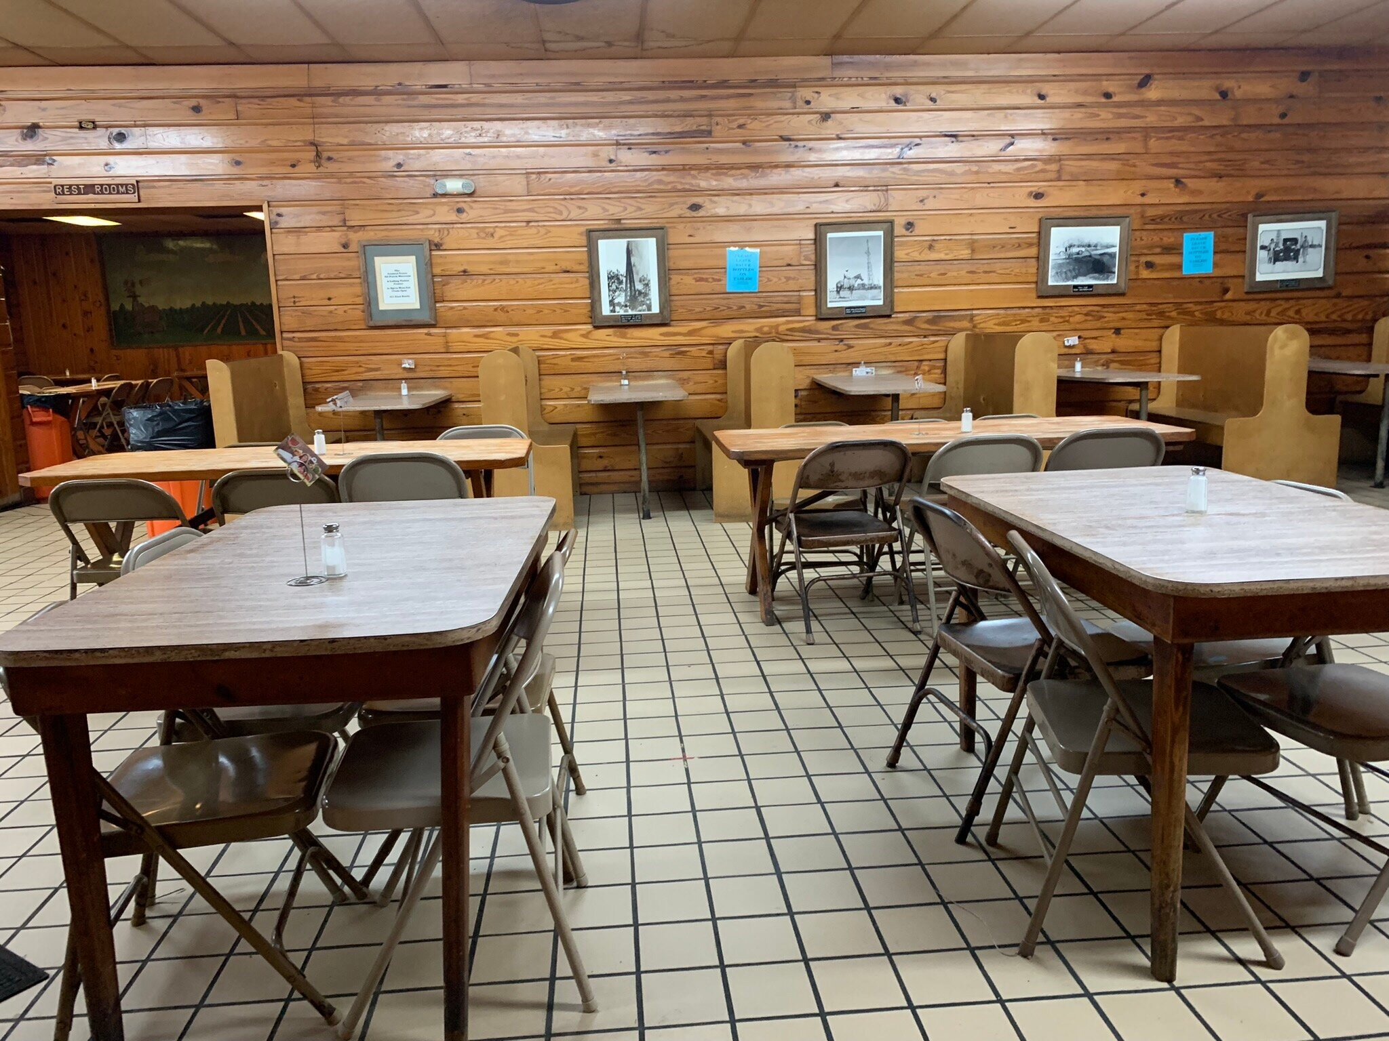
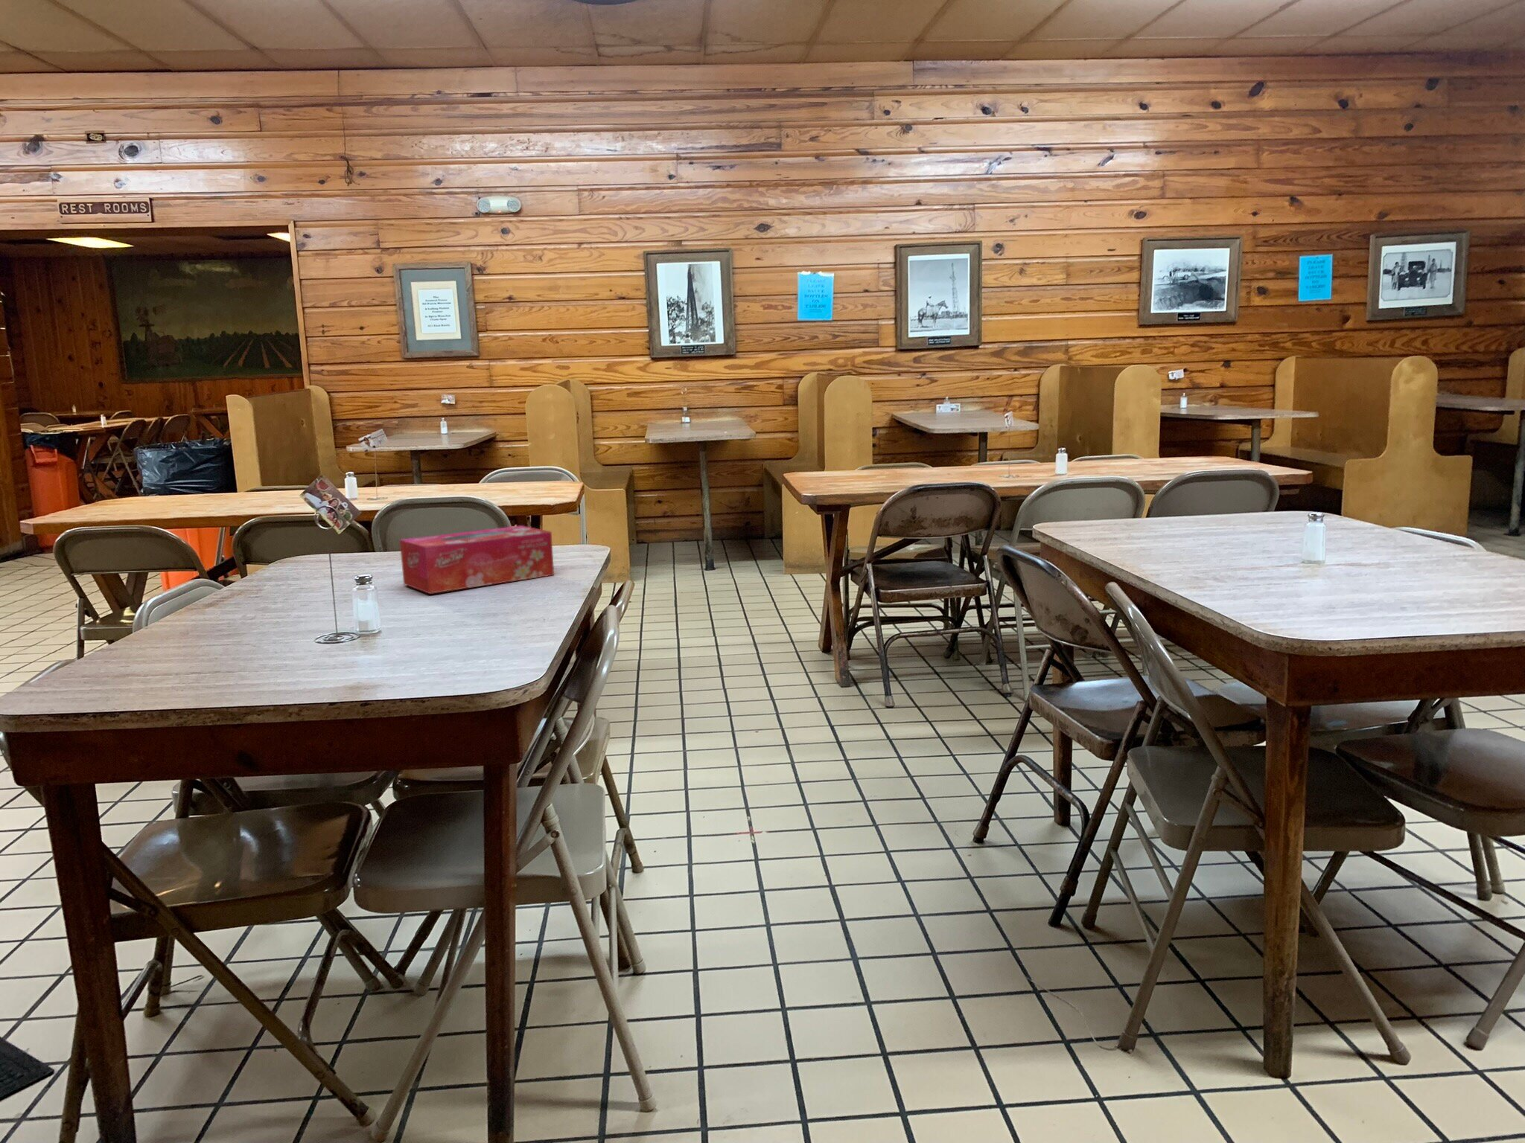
+ tissue box (478, 557)
